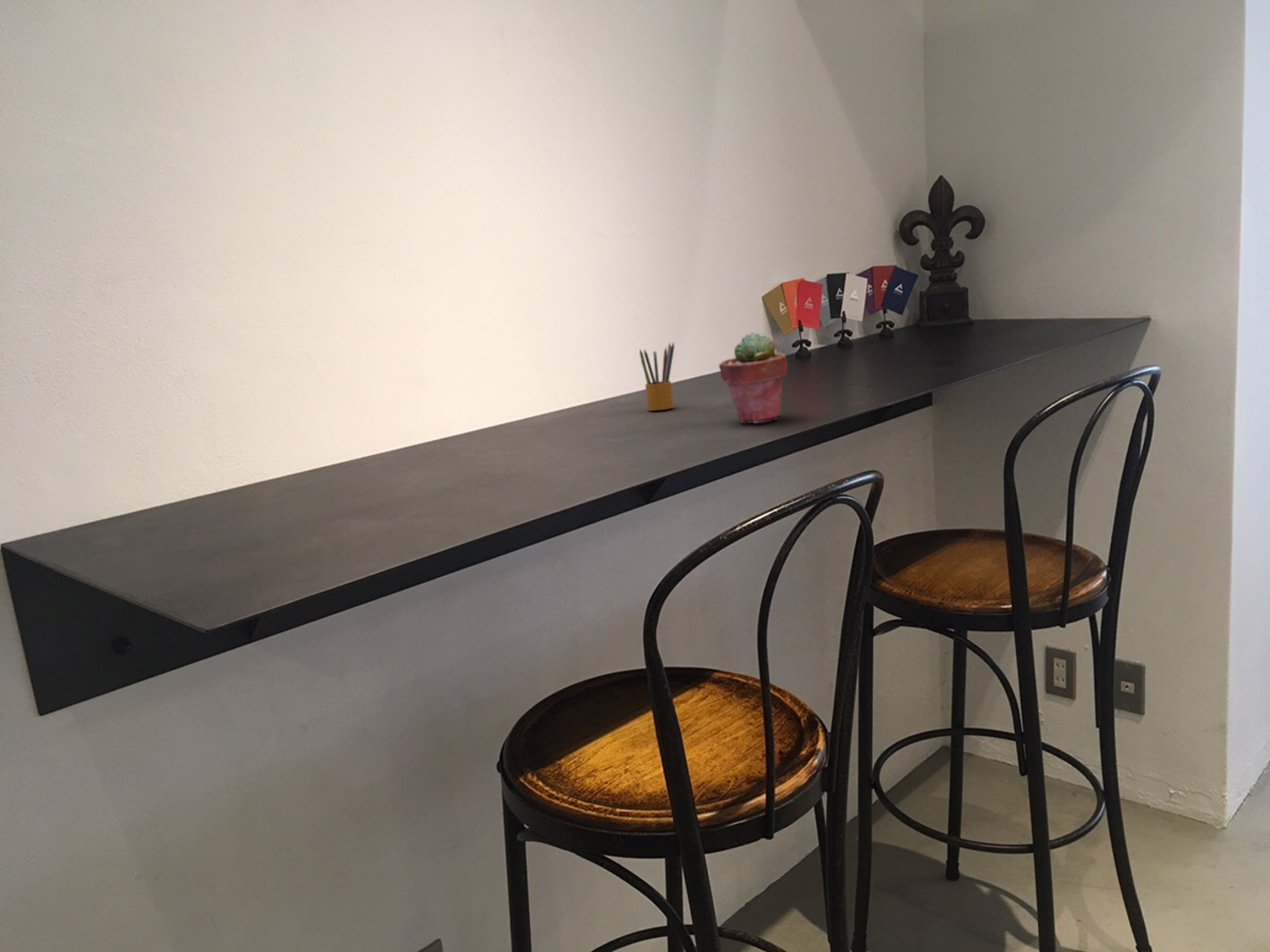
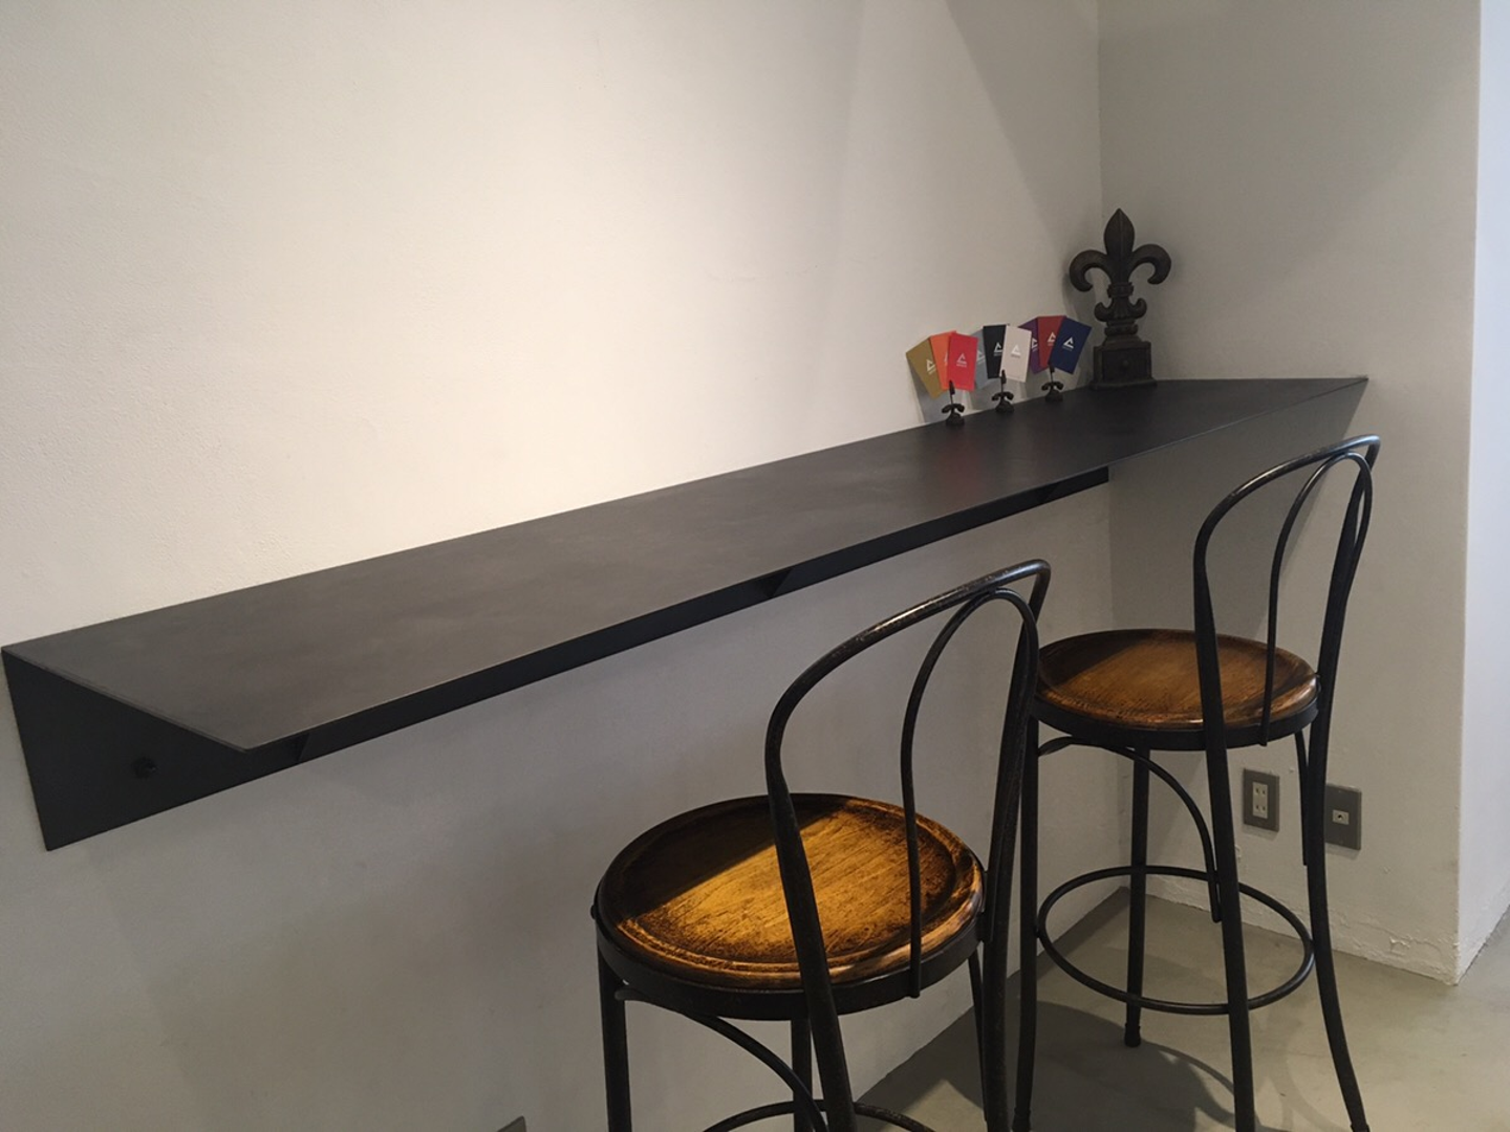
- potted succulent (754, 376)
- pencil box (657, 376)
